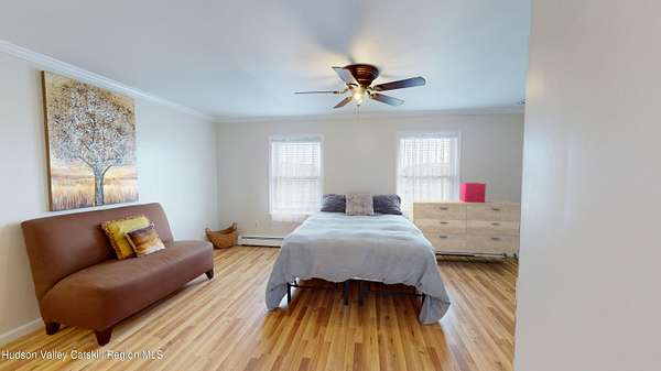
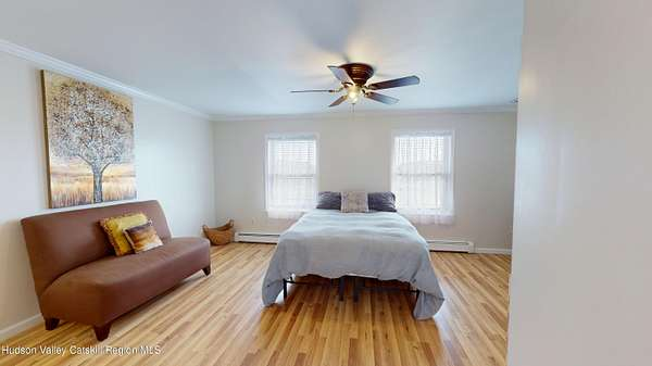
- storage bin (472, 192)
- dresser (460, 230)
